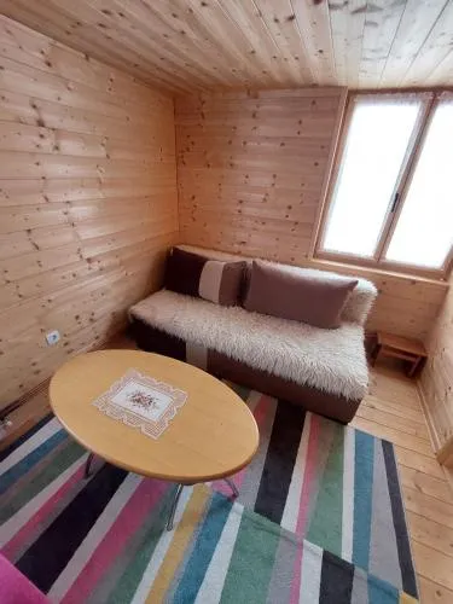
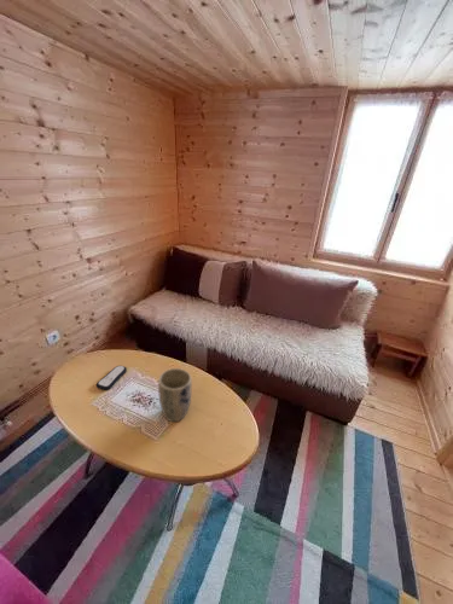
+ remote control (112, 376)
+ plant pot (175, 396)
